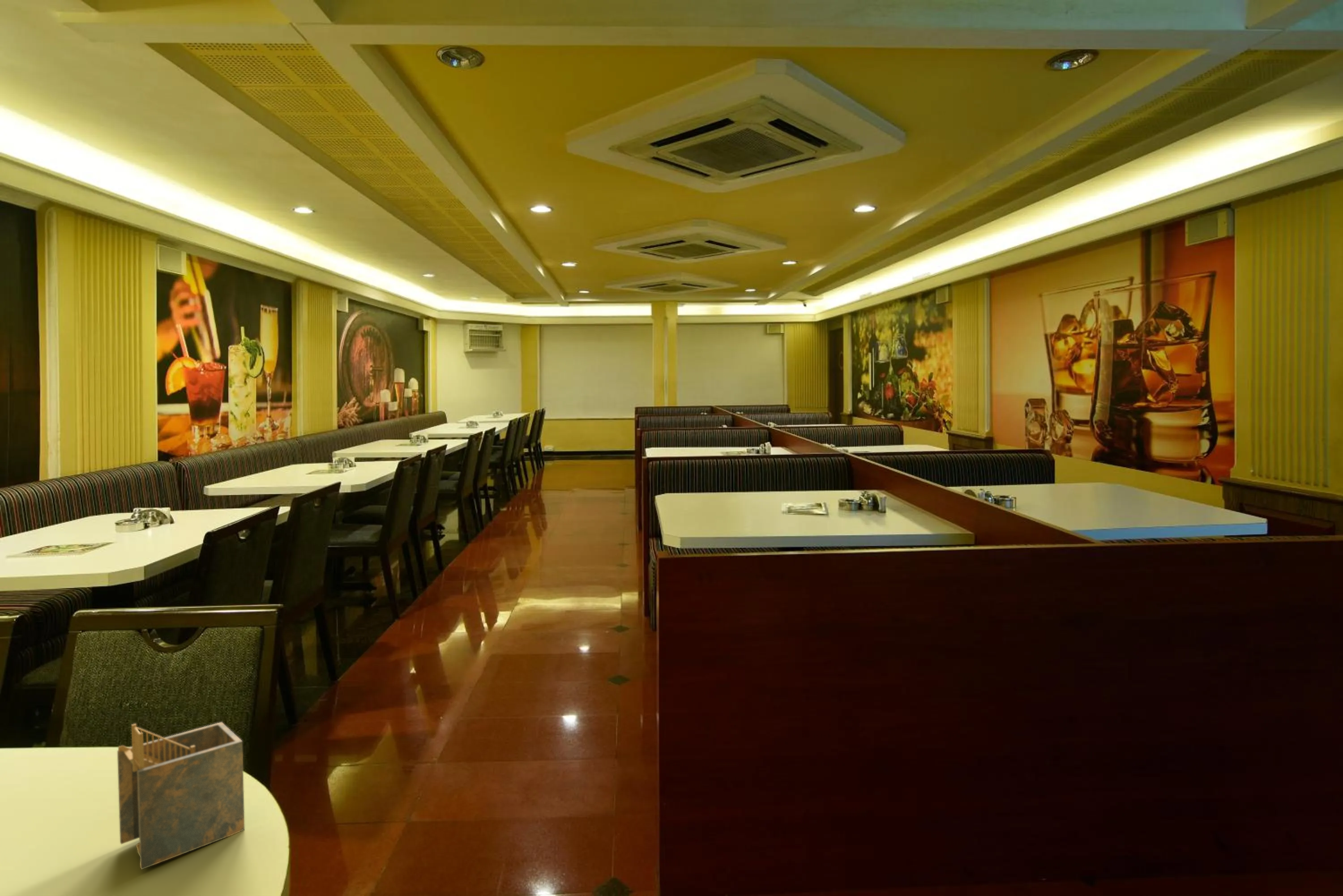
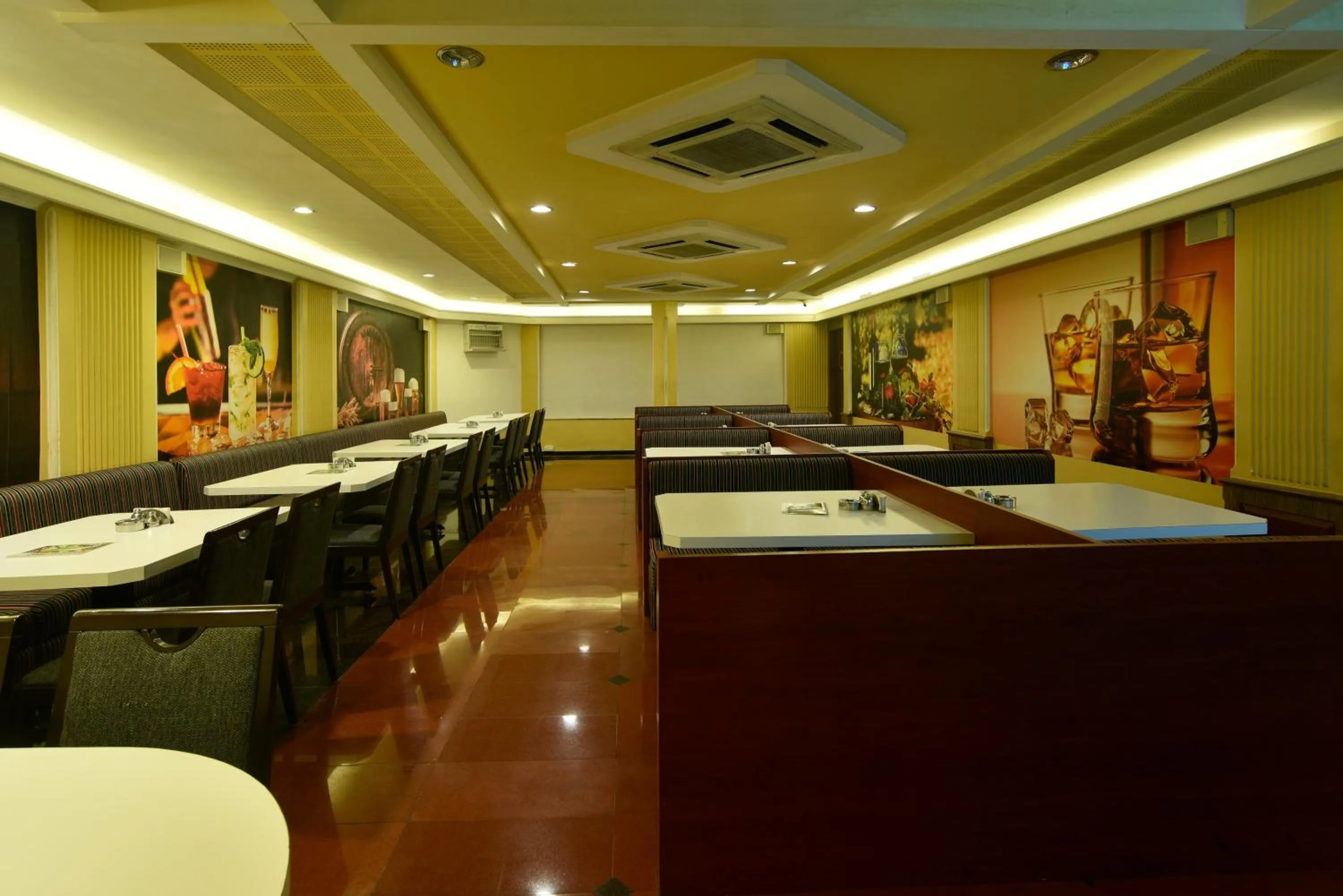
- napkin holder (181, 775)
